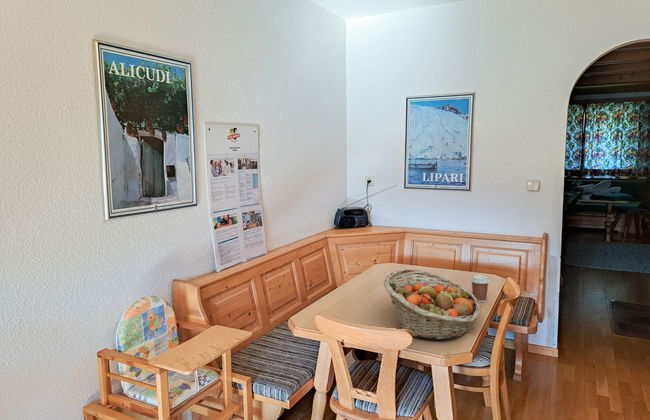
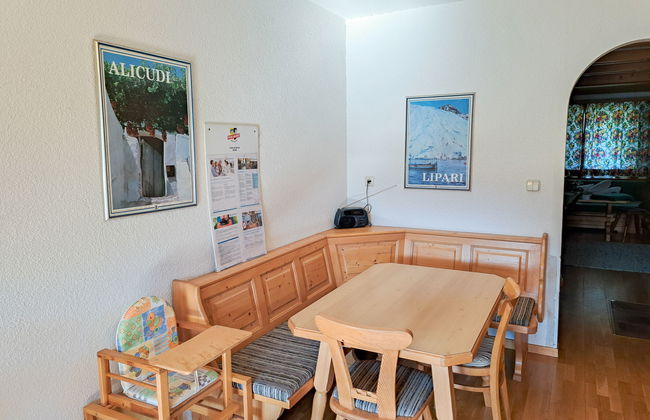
- fruit basket (431, 301)
- coffee cup (479, 288)
